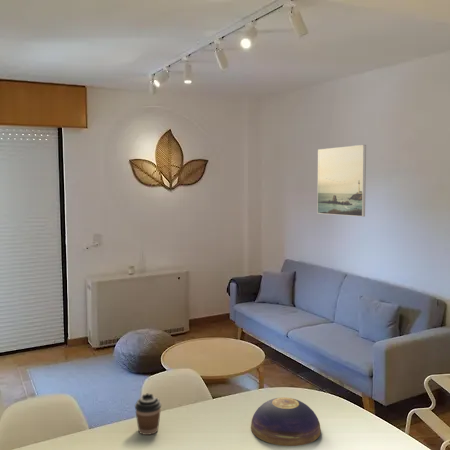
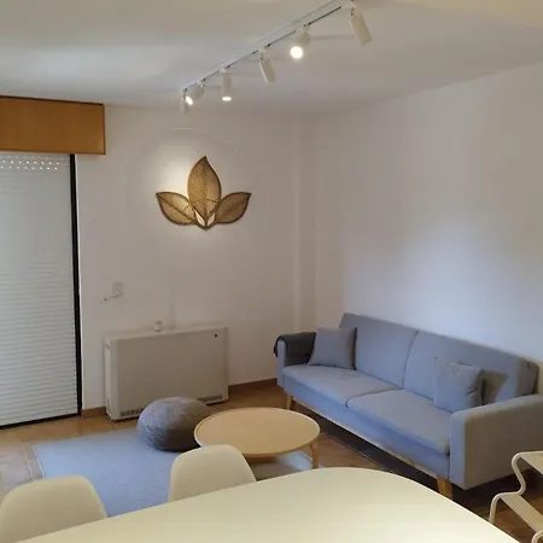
- coffee cup (148, 413)
- decorative bowl (285, 414)
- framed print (340, 181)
